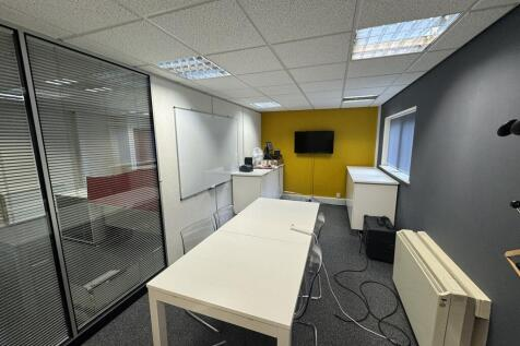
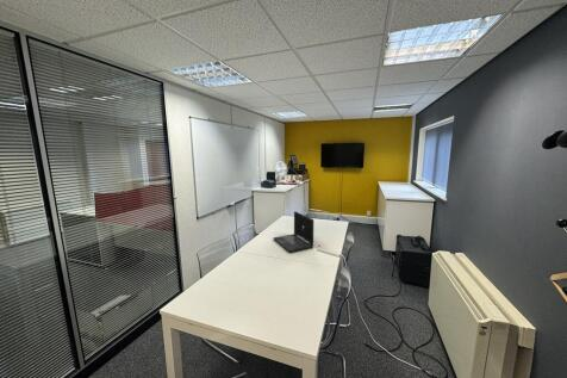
+ laptop (294, 230)
